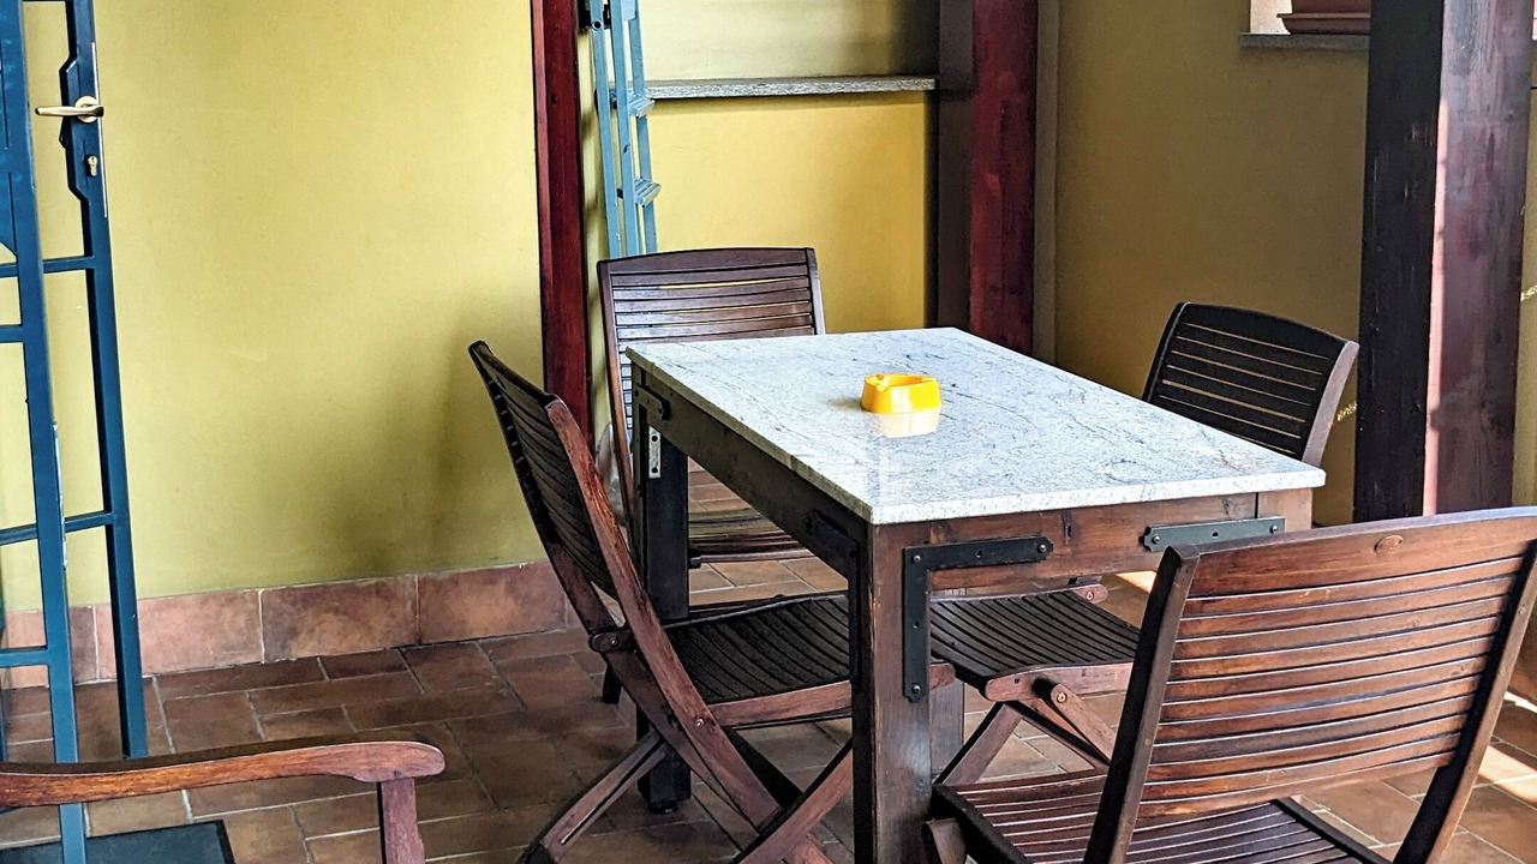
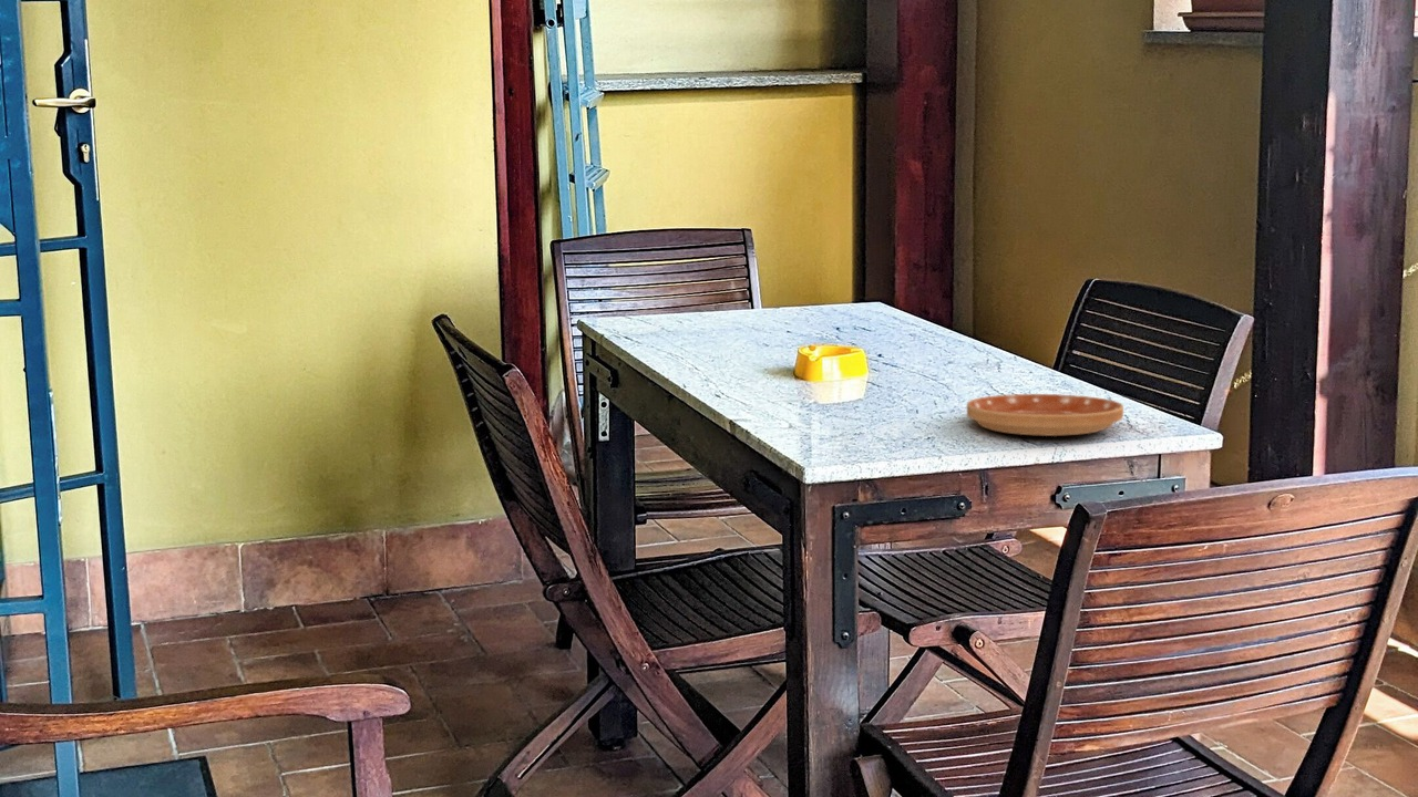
+ saucer (1044, 415)
